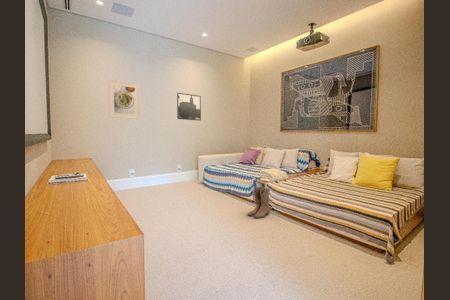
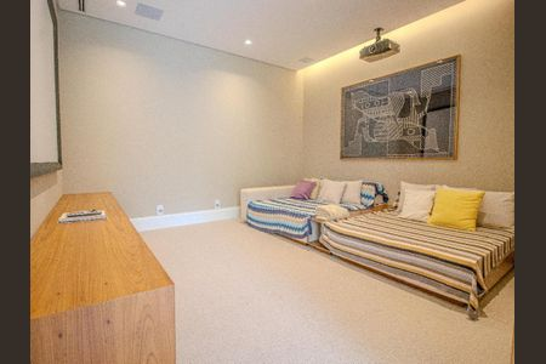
- boots (258, 201)
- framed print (124, 100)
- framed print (189, 107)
